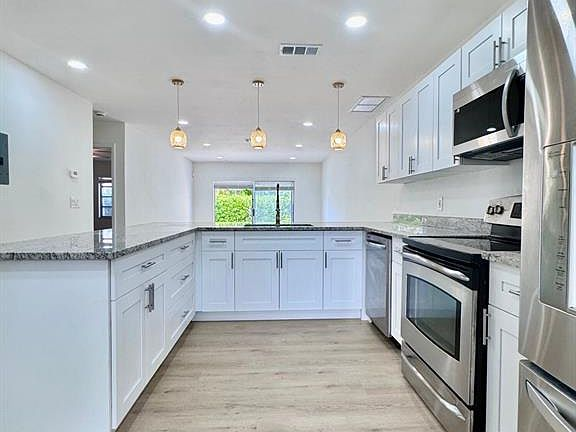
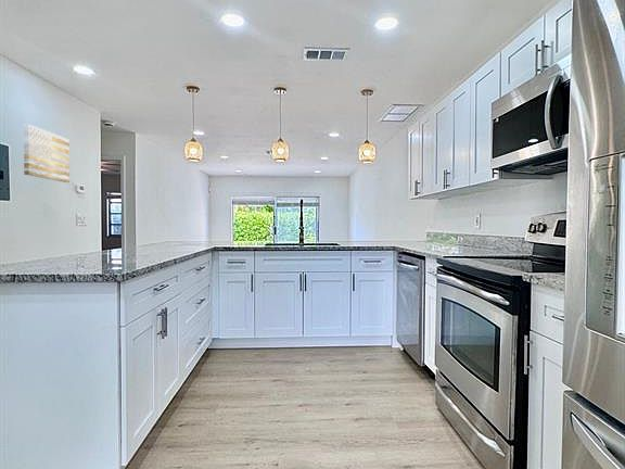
+ wall art (48, 155)
